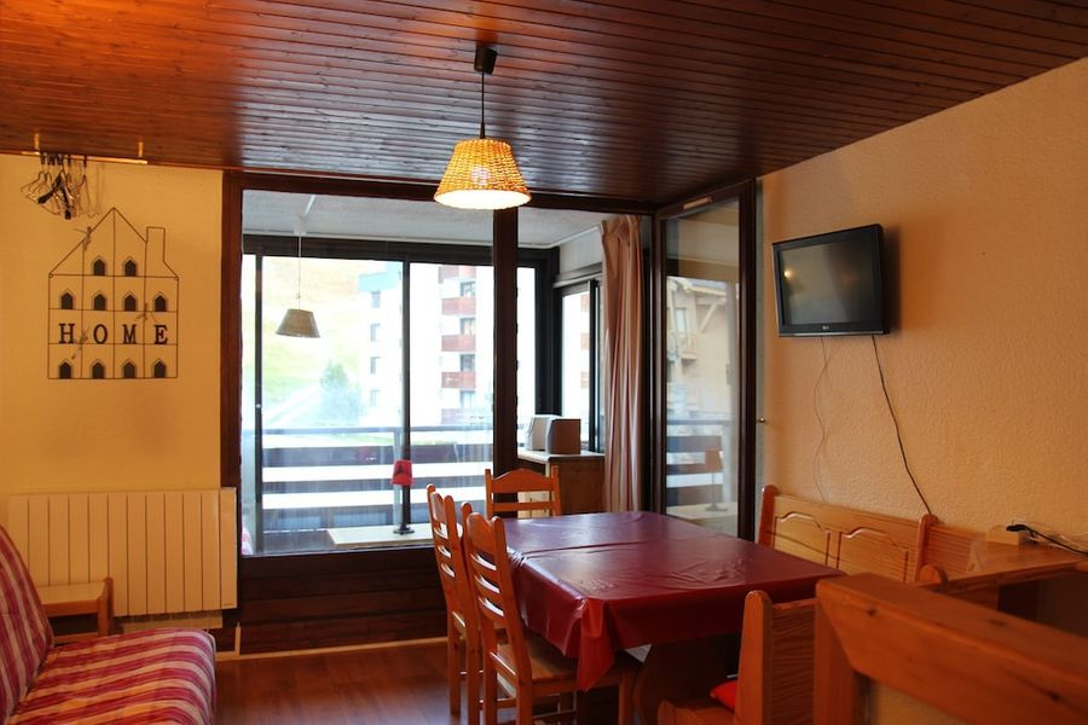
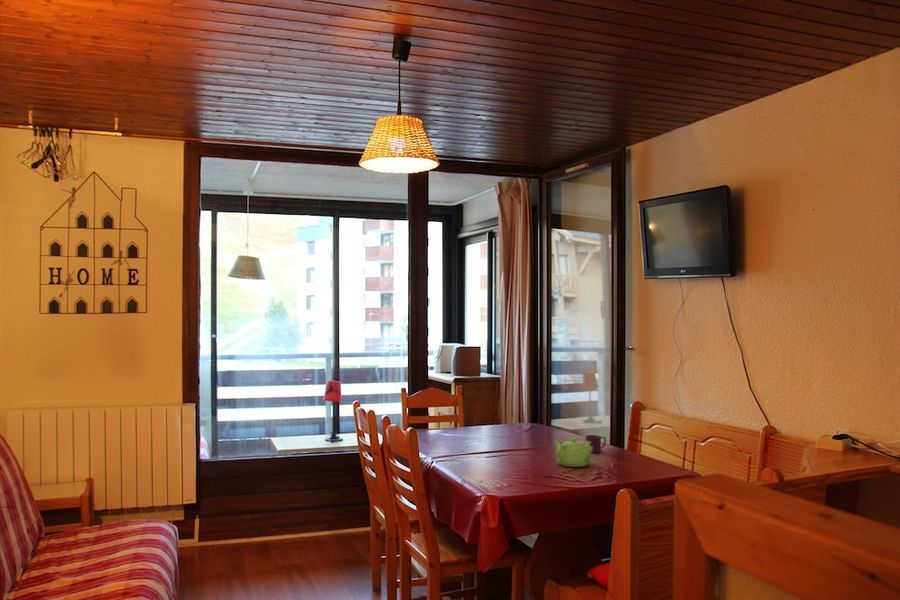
+ teapot (573, 451)
+ mug (596, 443)
